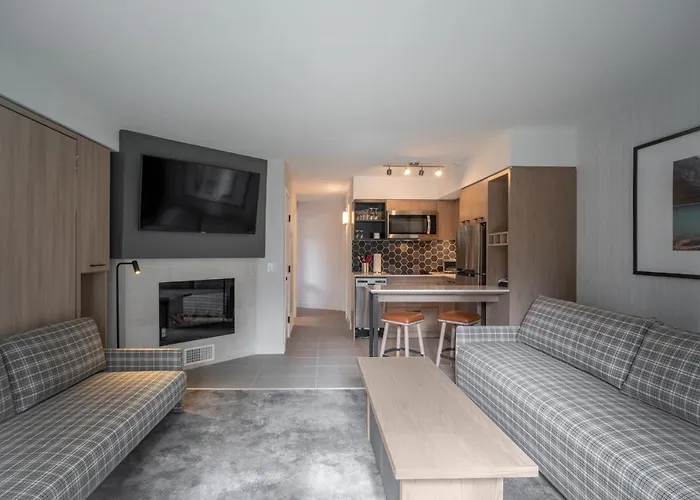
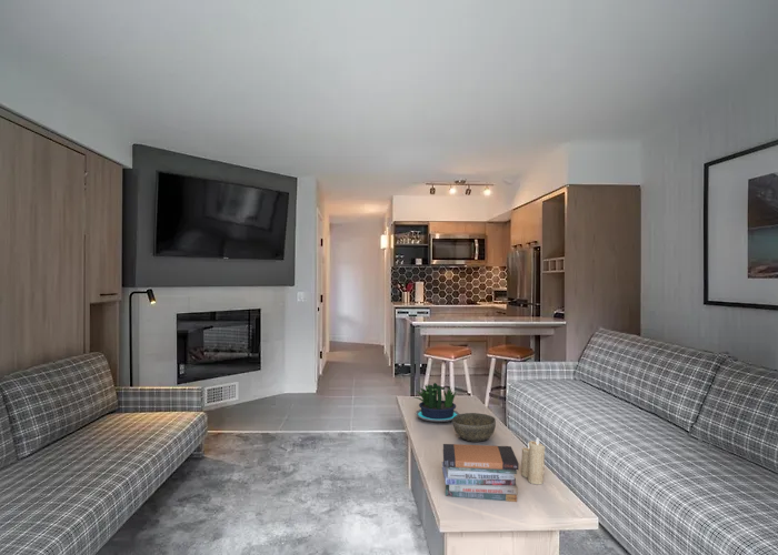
+ candle (532, 456)
+ book stack (478, 471)
+ potted plant (433, 400)
+ bowl (473, 427)
